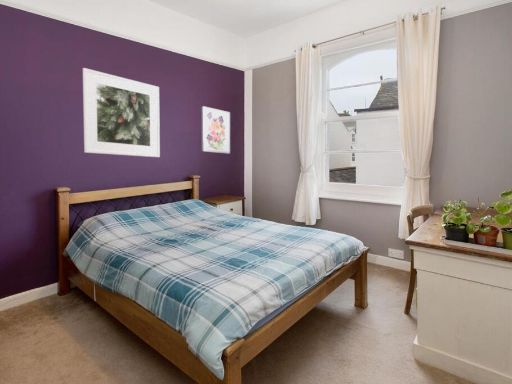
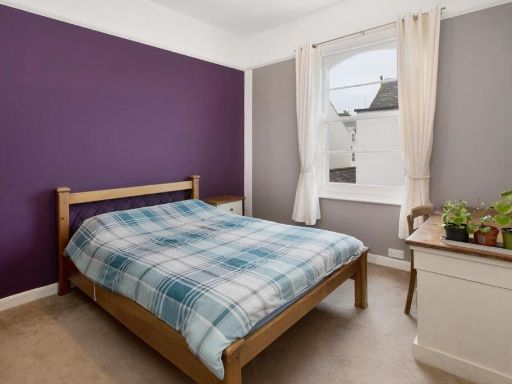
- wall art (216, 131)
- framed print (124, 116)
